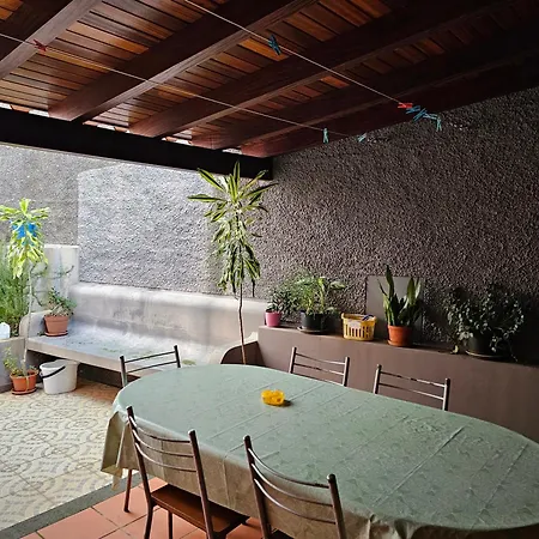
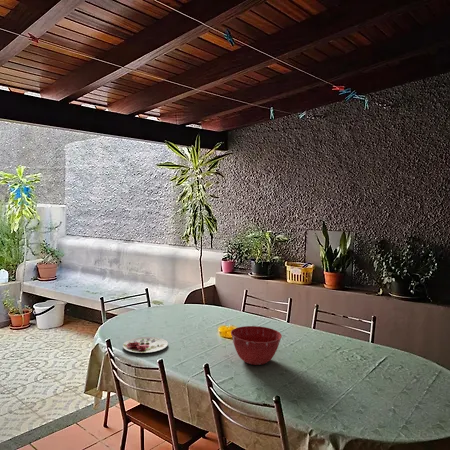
+ mixing bowl (255, 346)
+ plate (145, 344)
